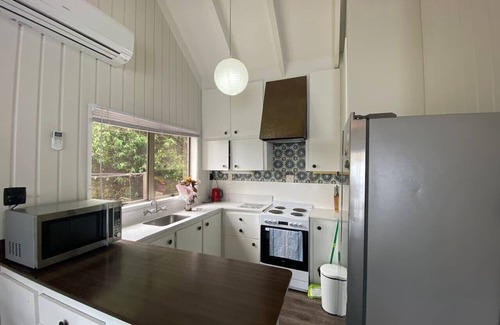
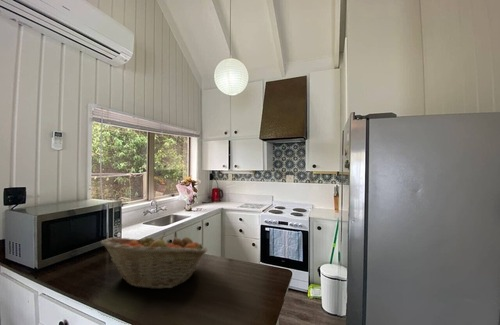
+ fruit basket (156, 253)
